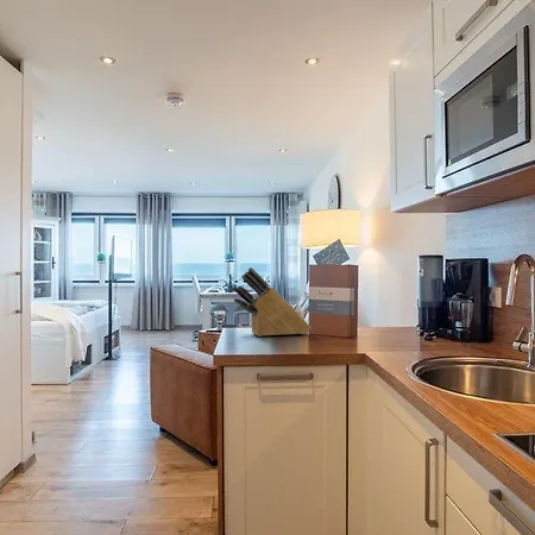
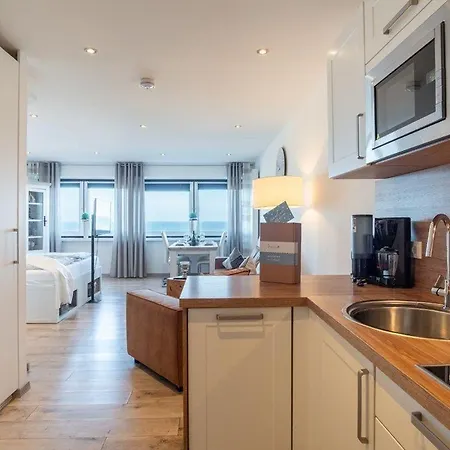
- knife block (271, 301)
